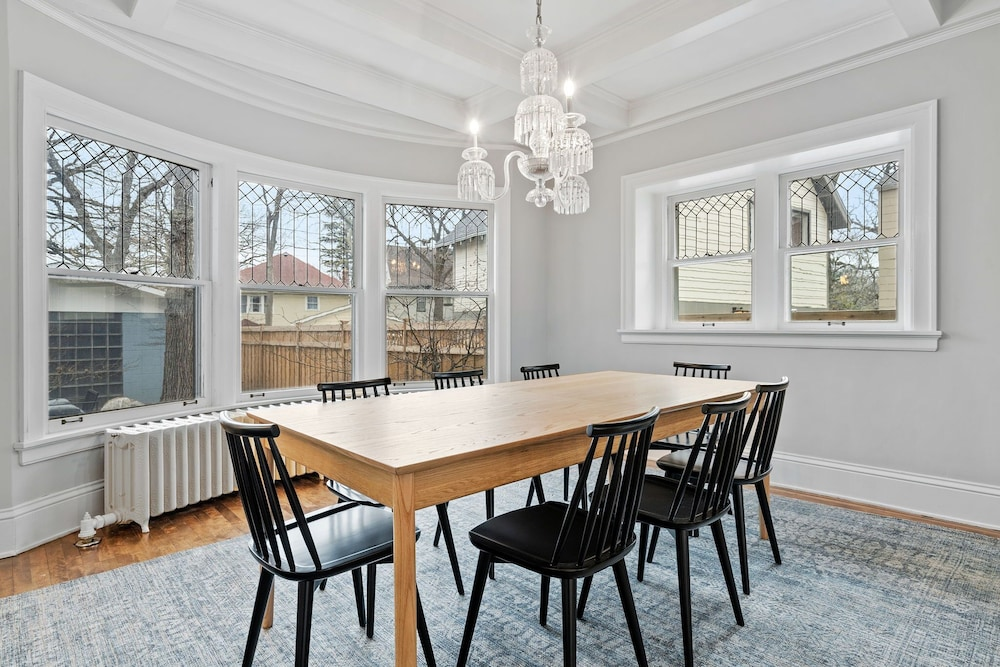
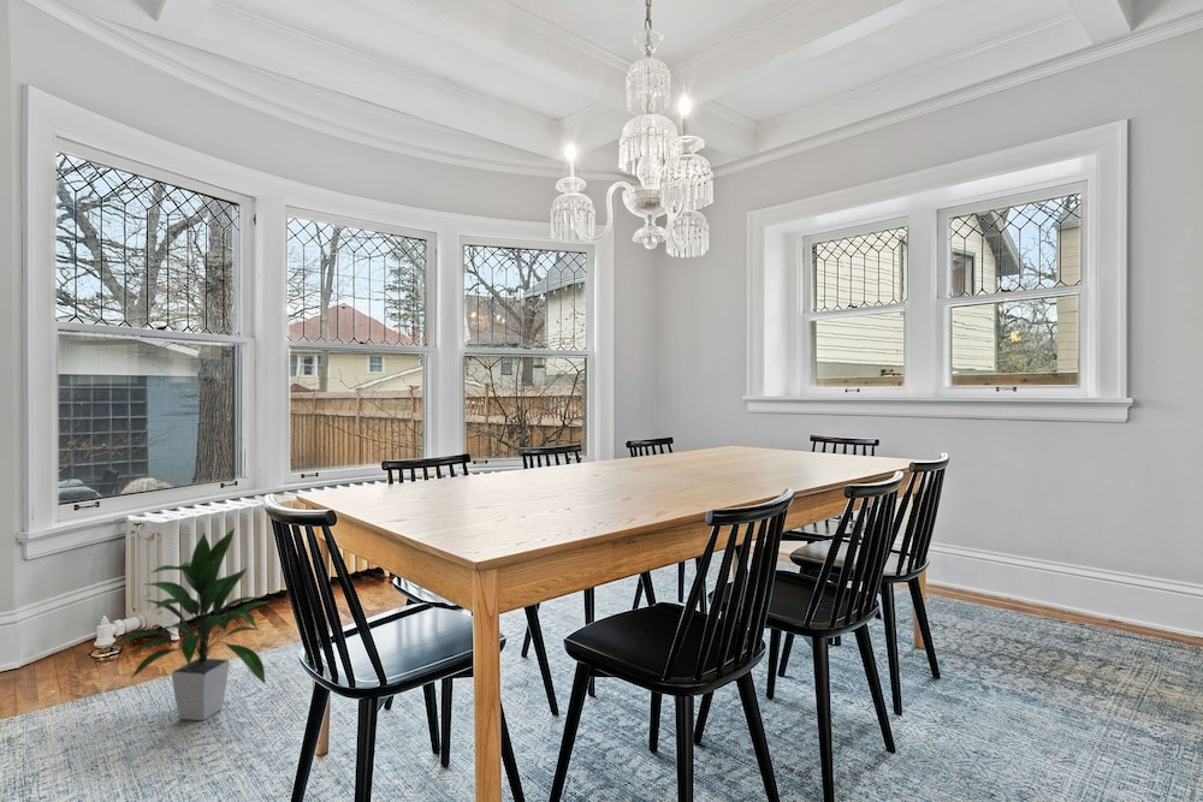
+ indoor plant (203, 625)
